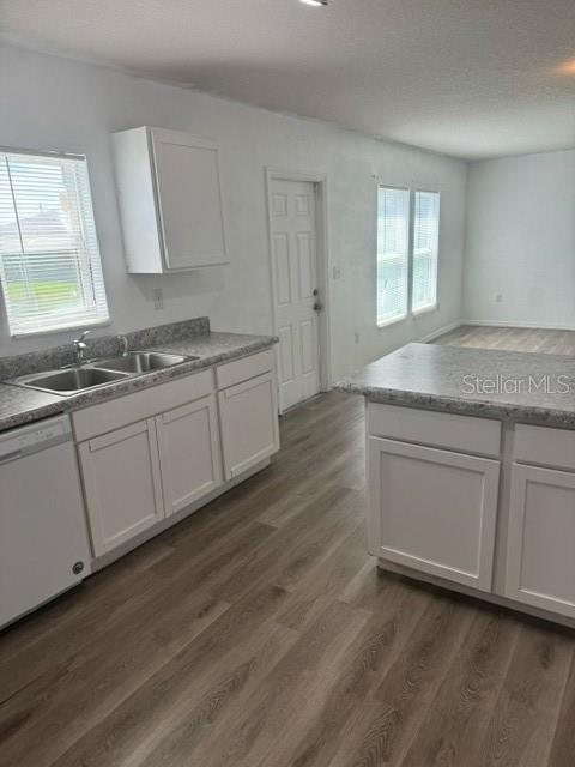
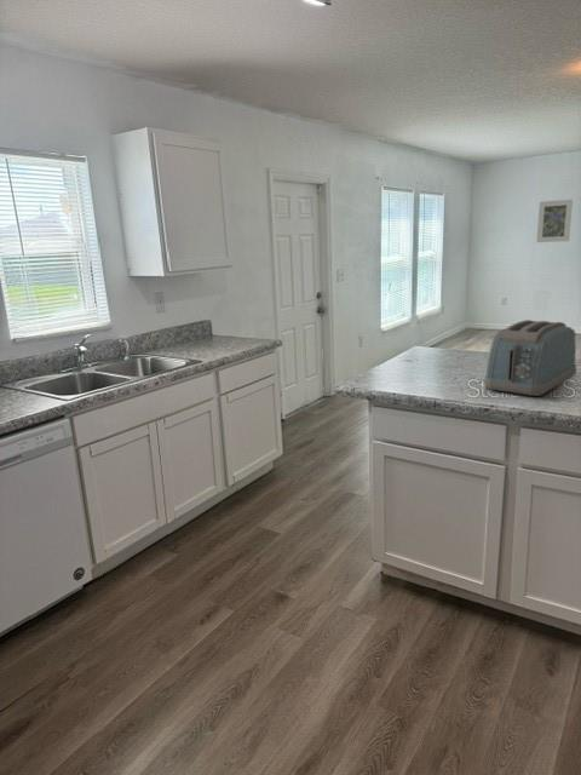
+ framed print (553, 220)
+ toaster (531, 354)
